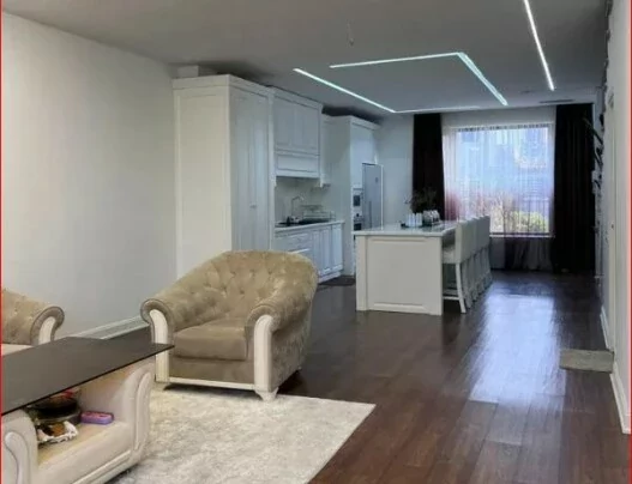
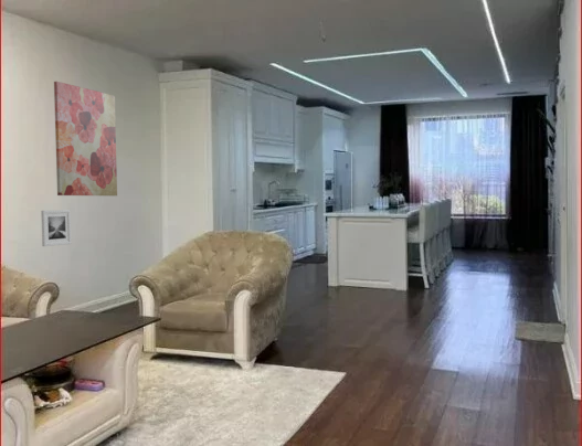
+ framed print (56, 227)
+ wall art (87, 142)
